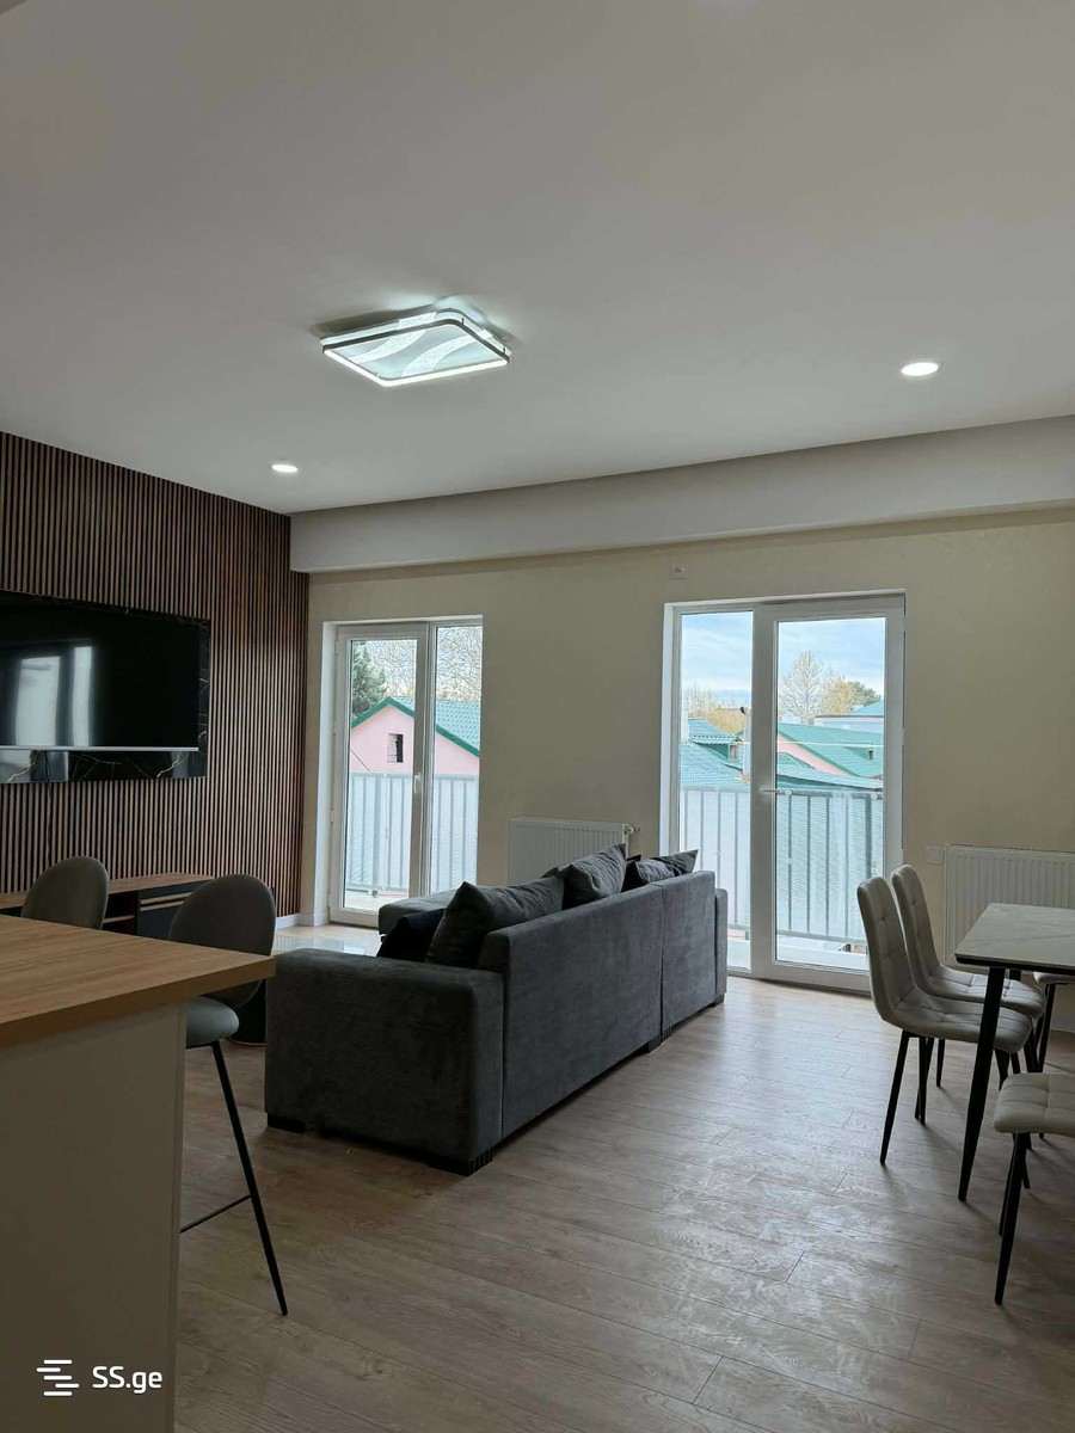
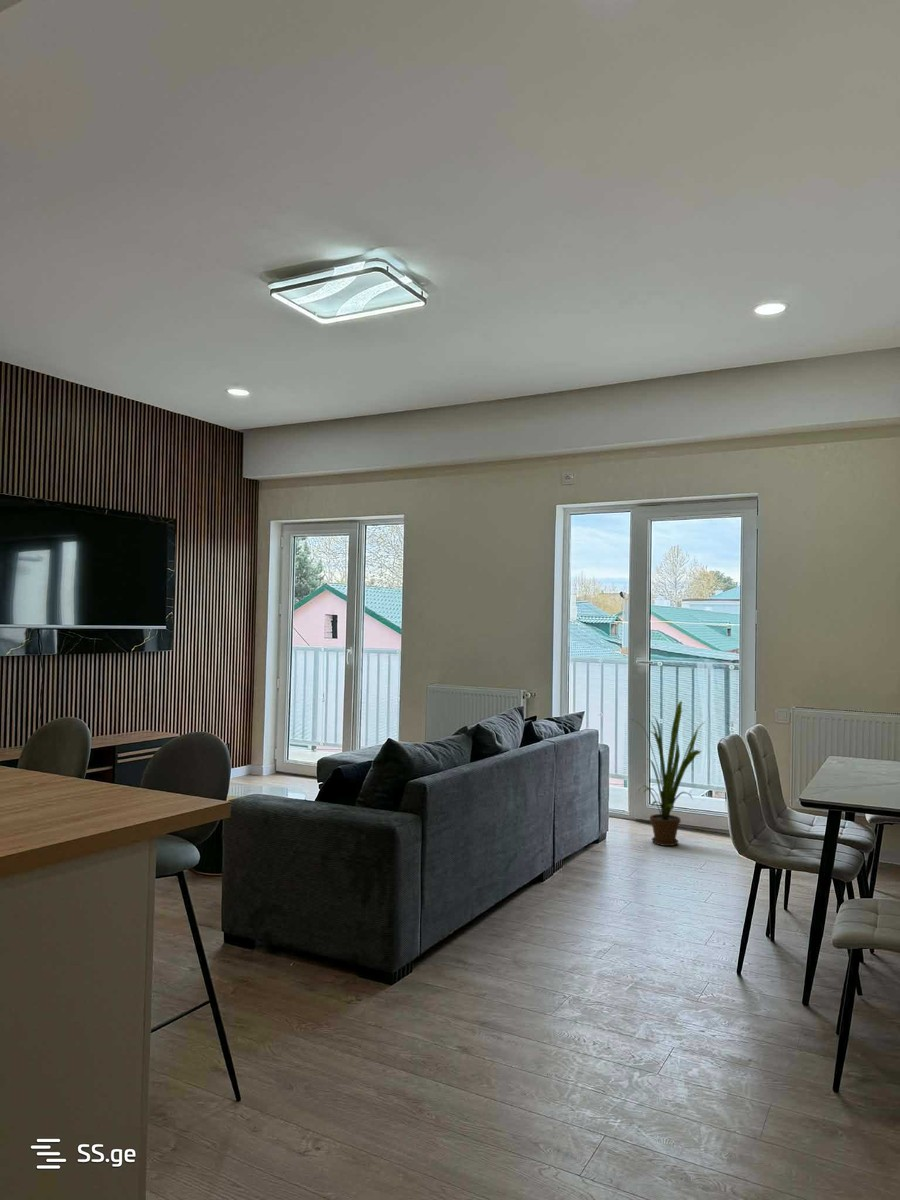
+ house plant (664, 772)
